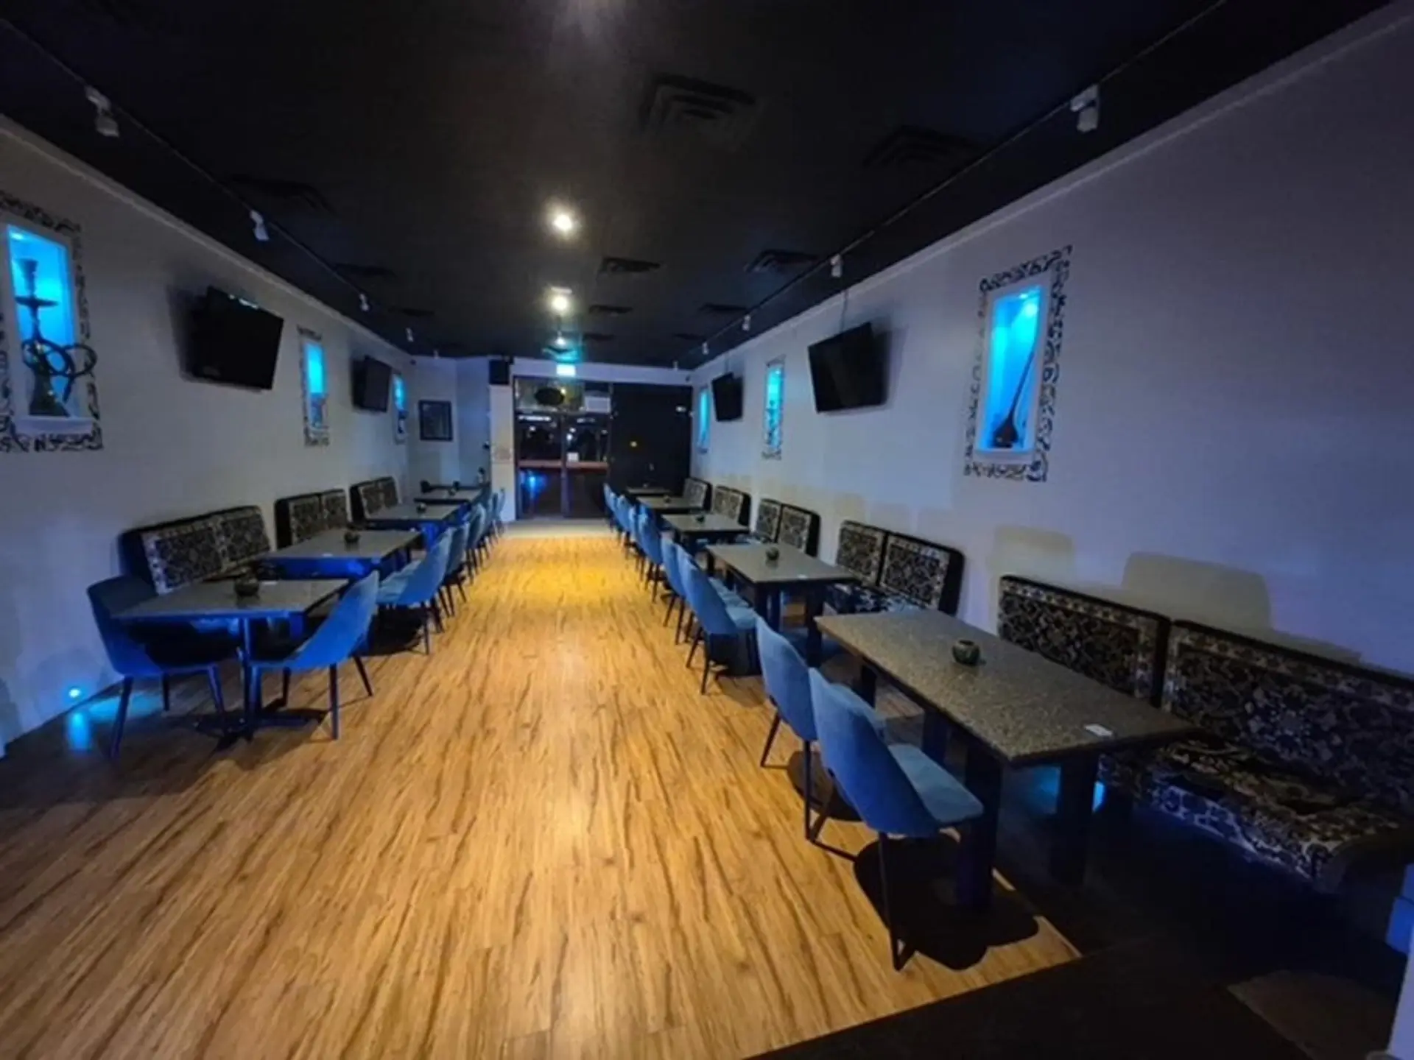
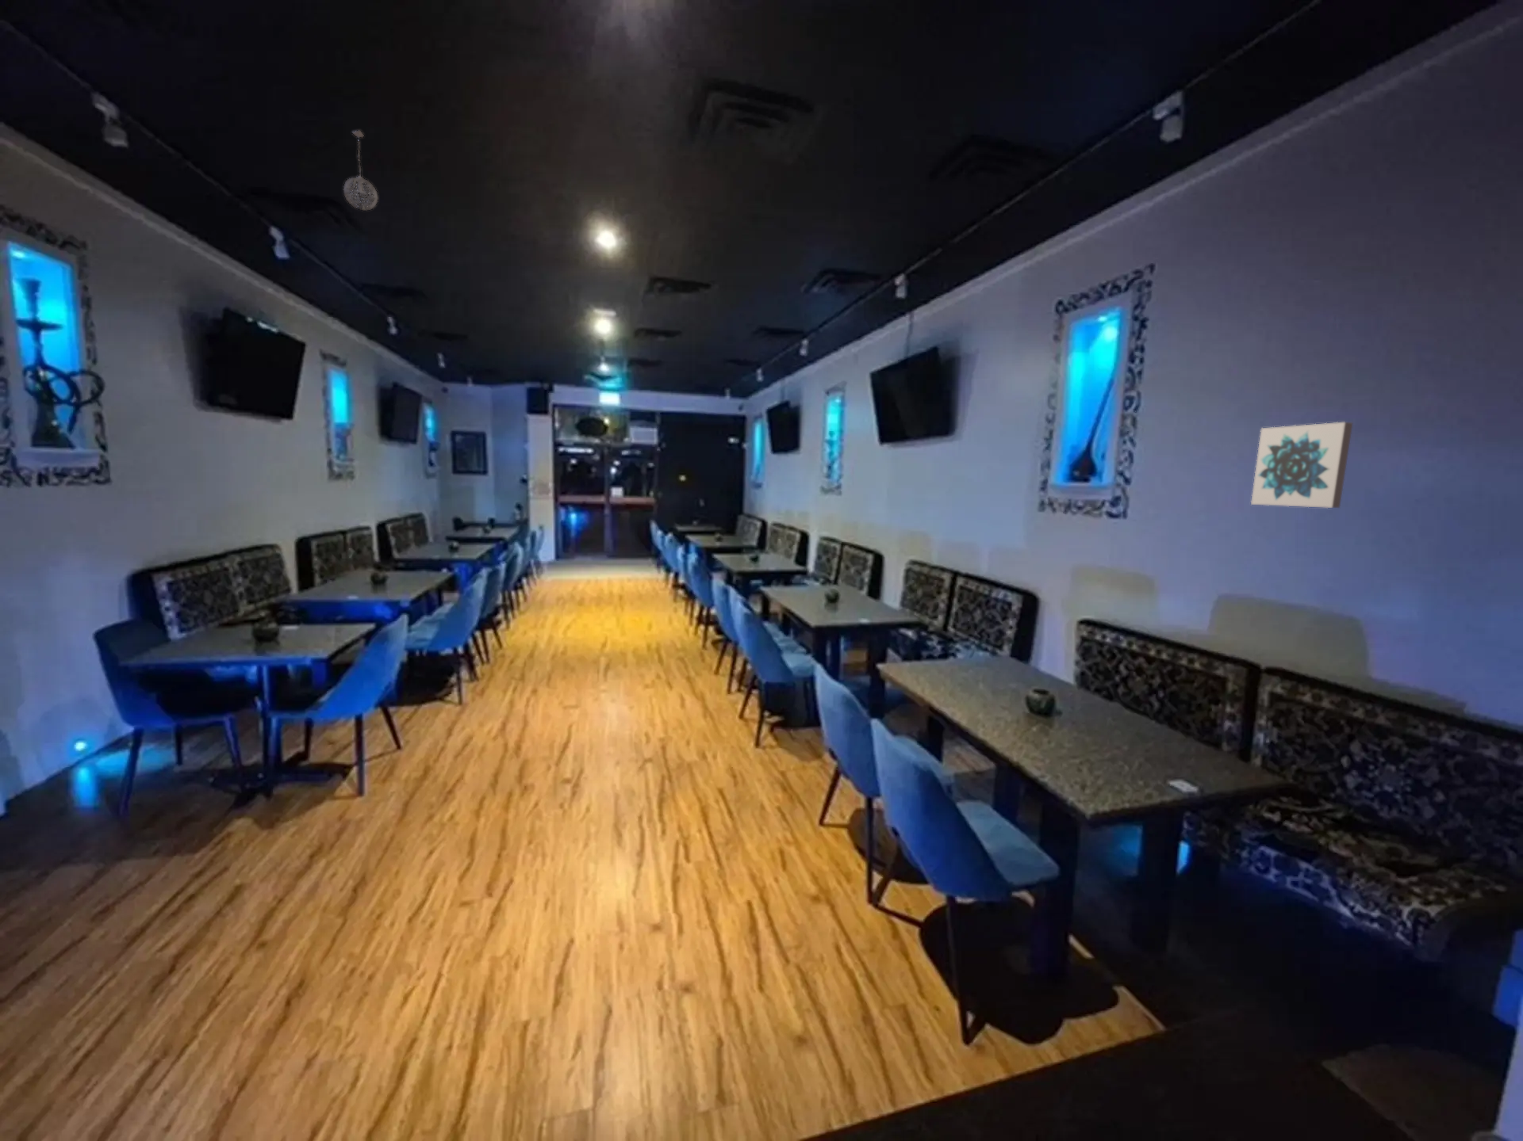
+ pendant light (360, 170)
+ wall art (1299, 466)
